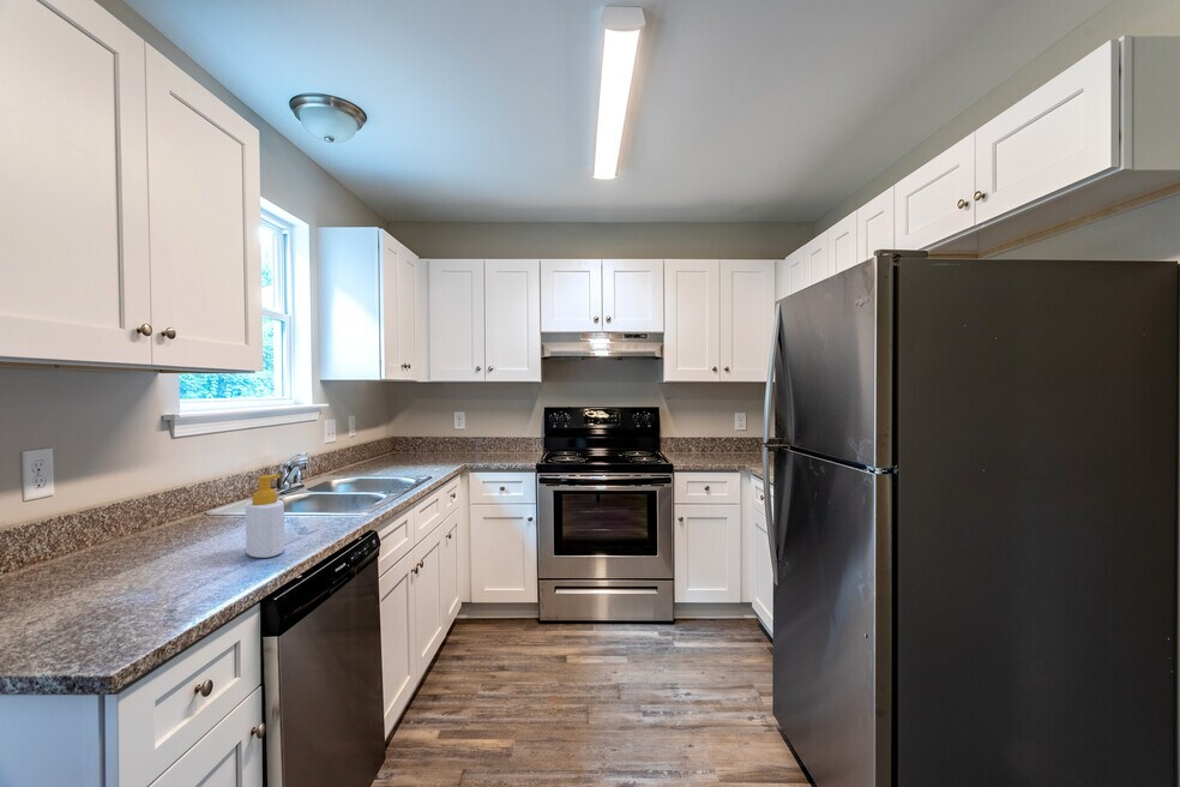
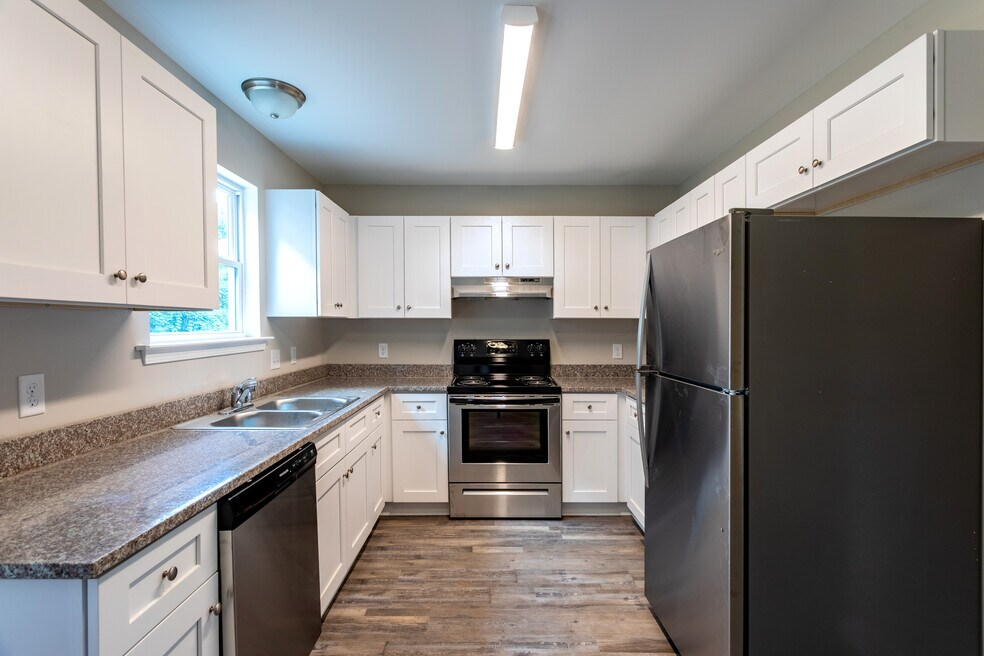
- soap bottle (265, 513)
